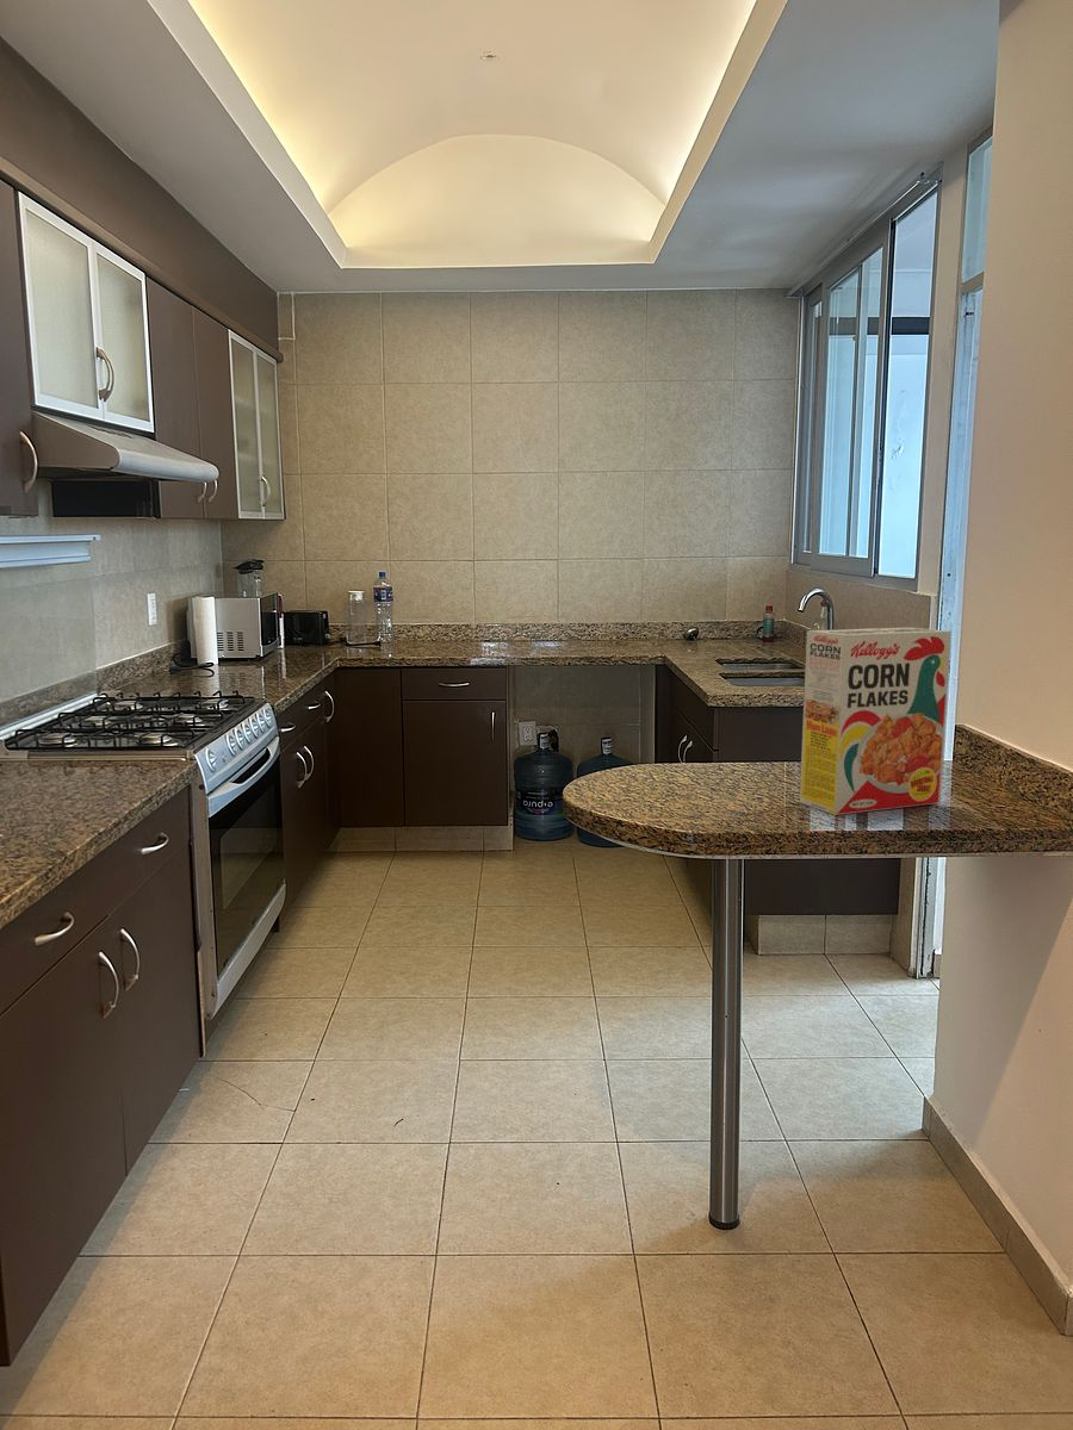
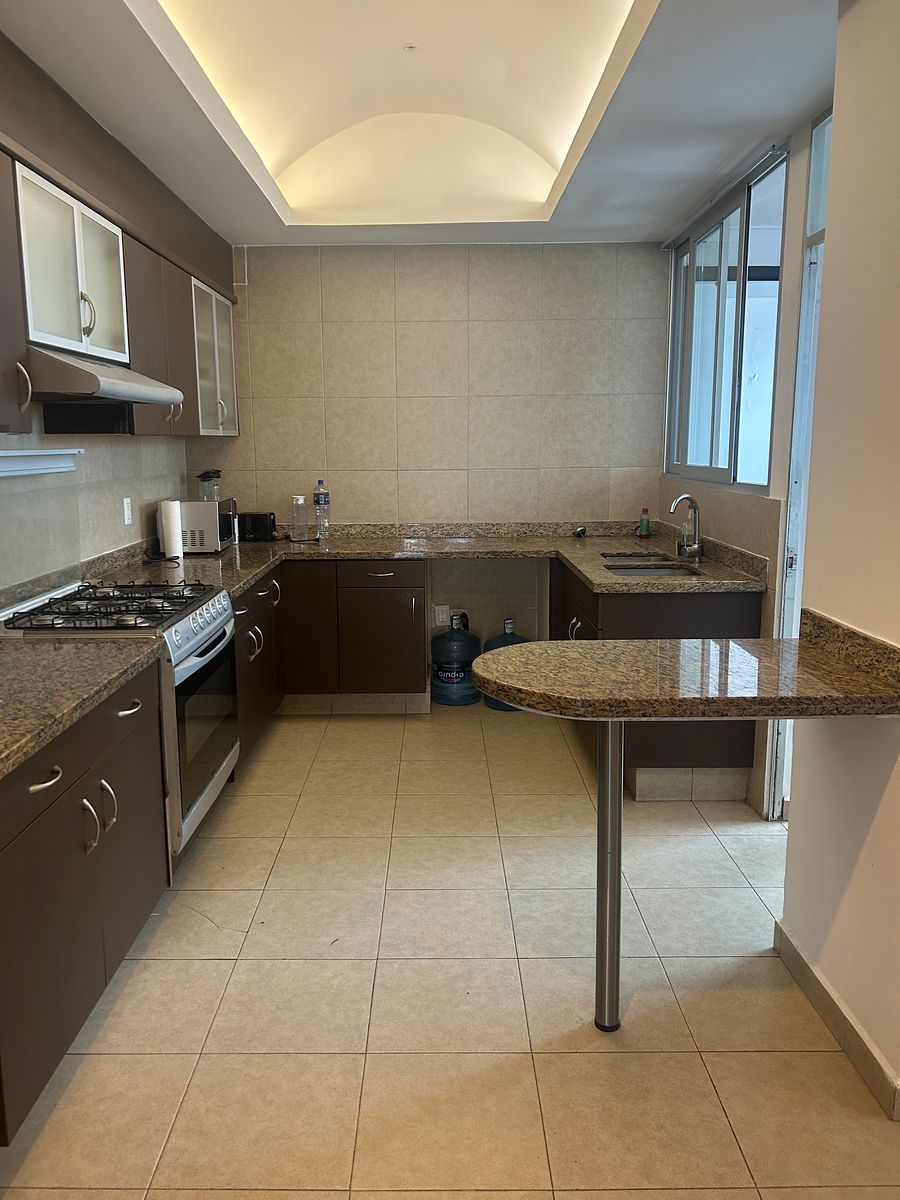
- cereal box (874, 717)
